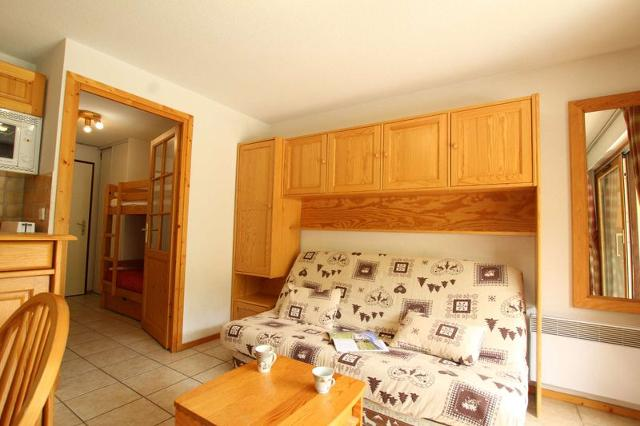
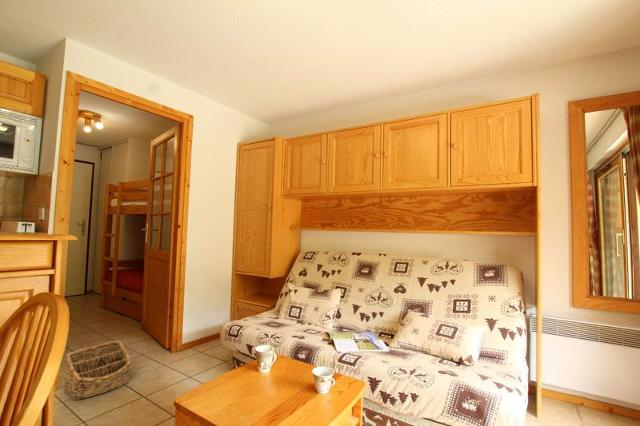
+ basket (100, 368)
